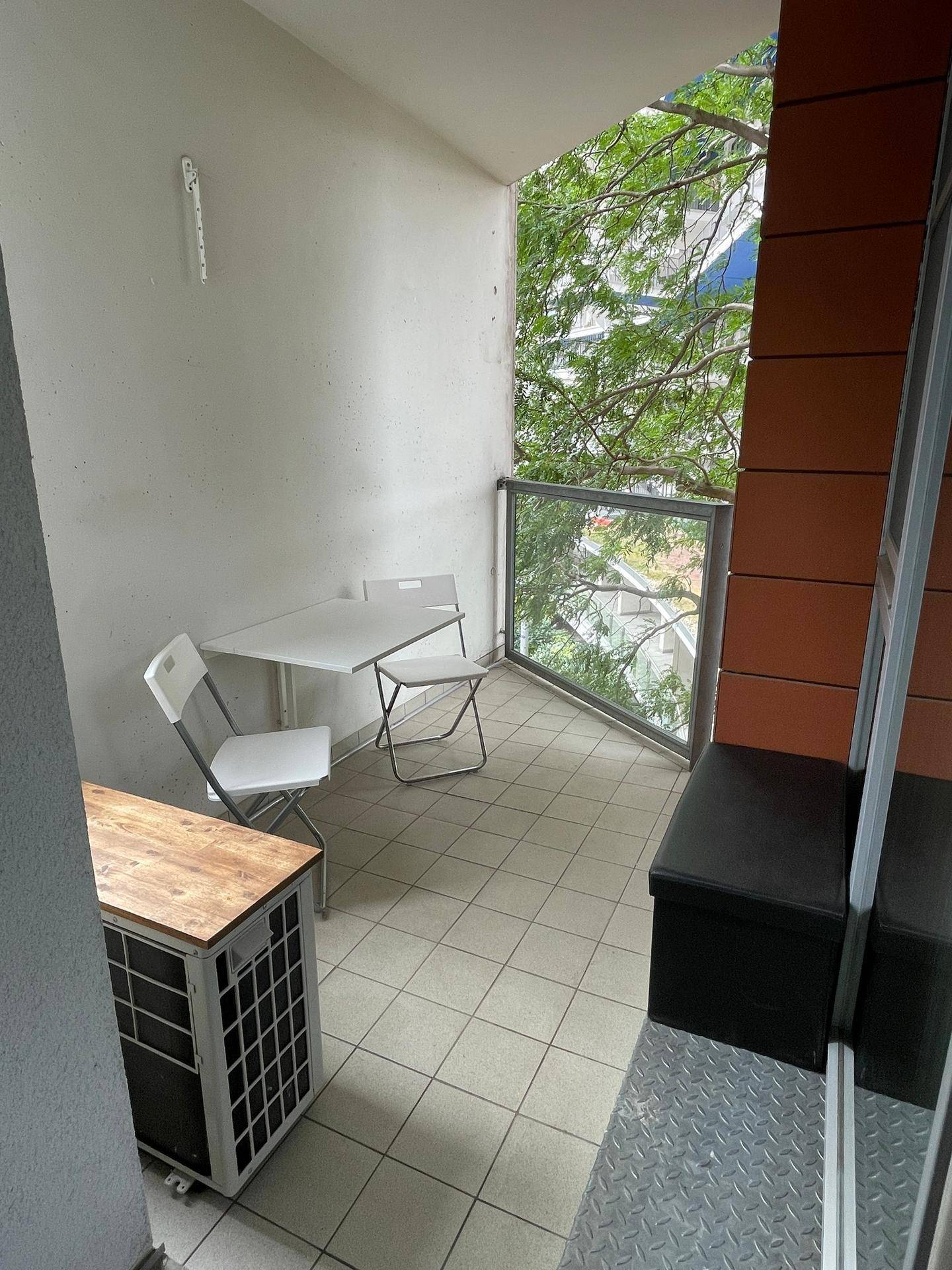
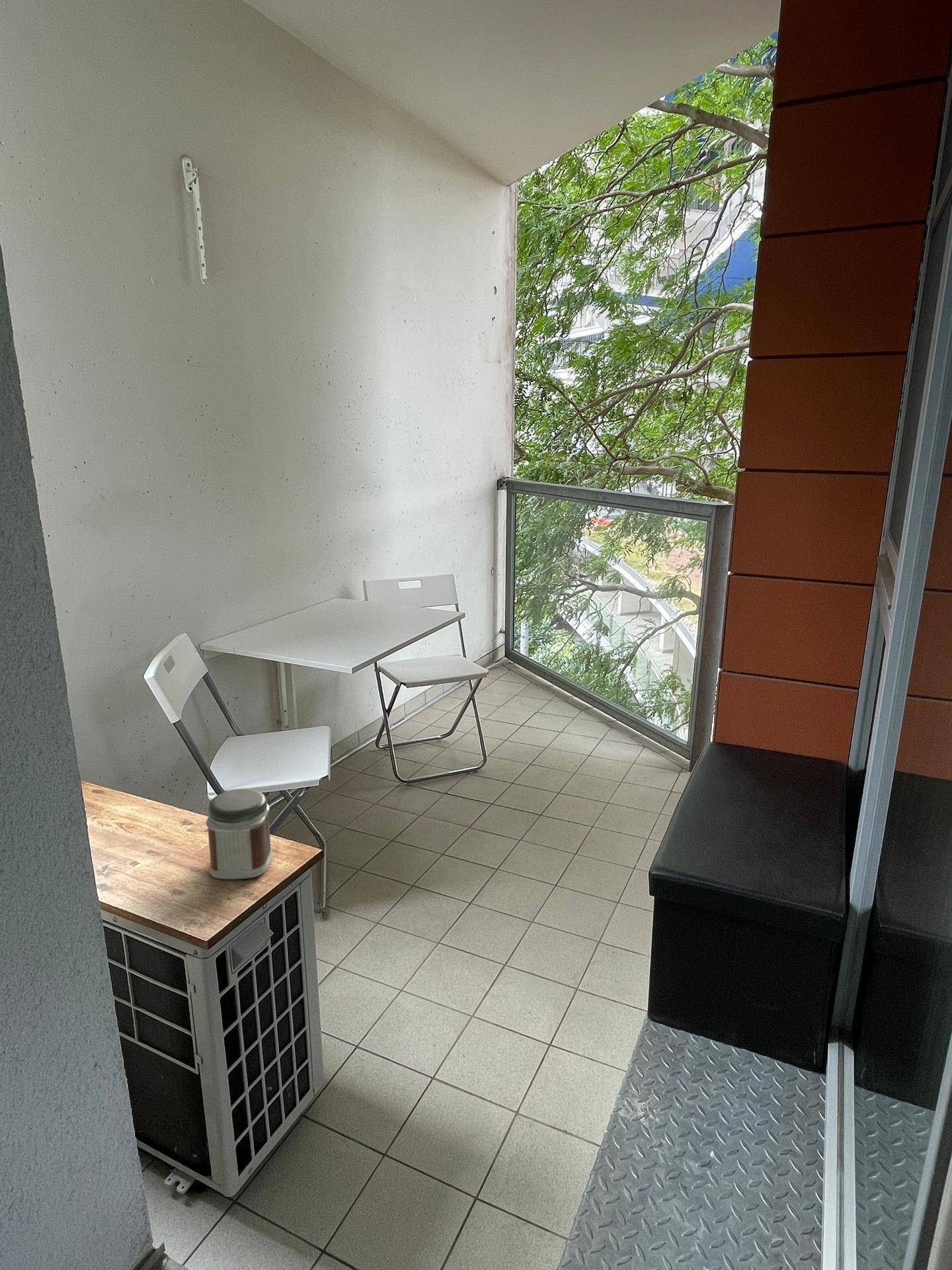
+ jar (239, 832)
